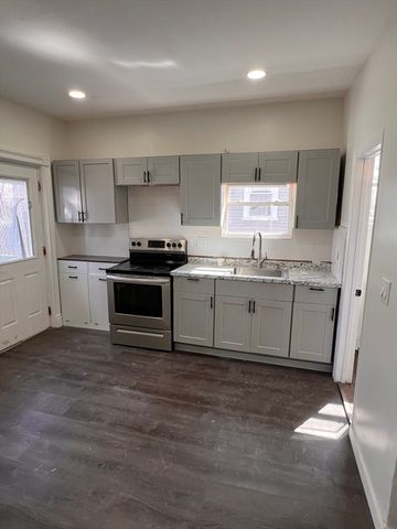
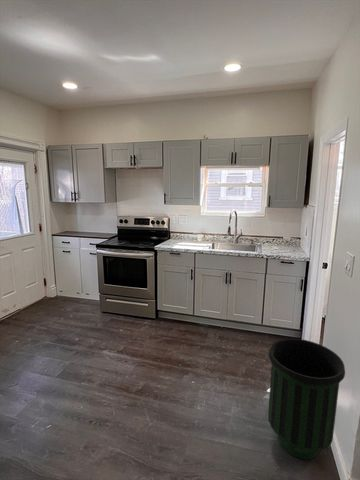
+ trash can (301, 400)
